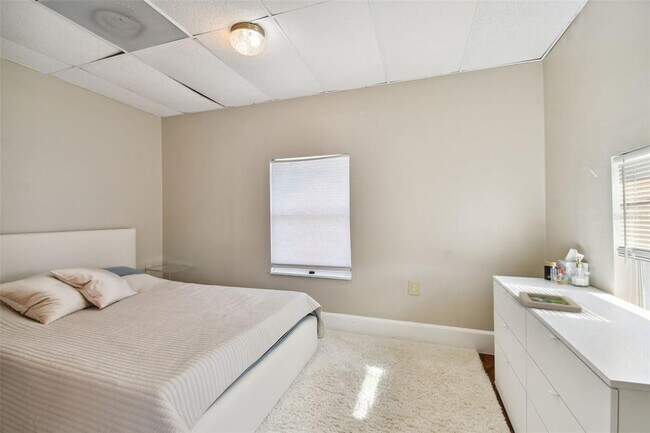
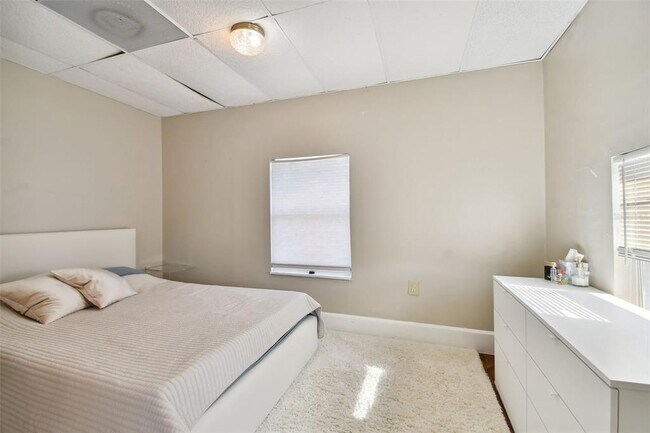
- picture frame (547, 301)
